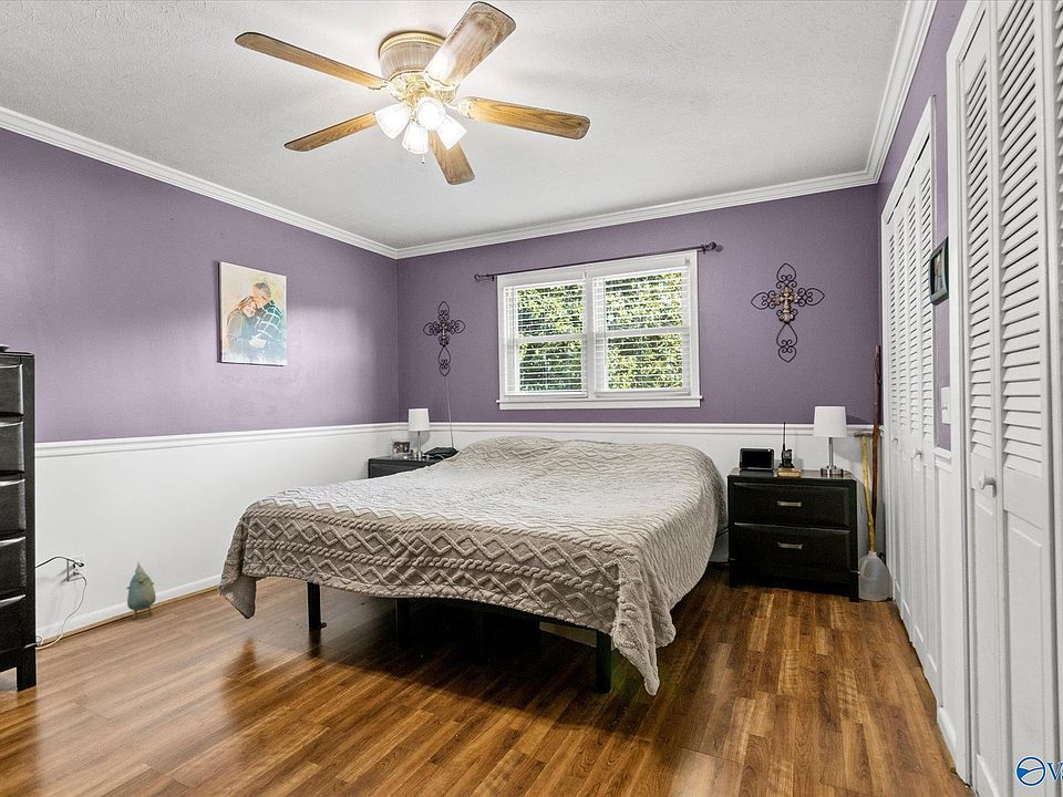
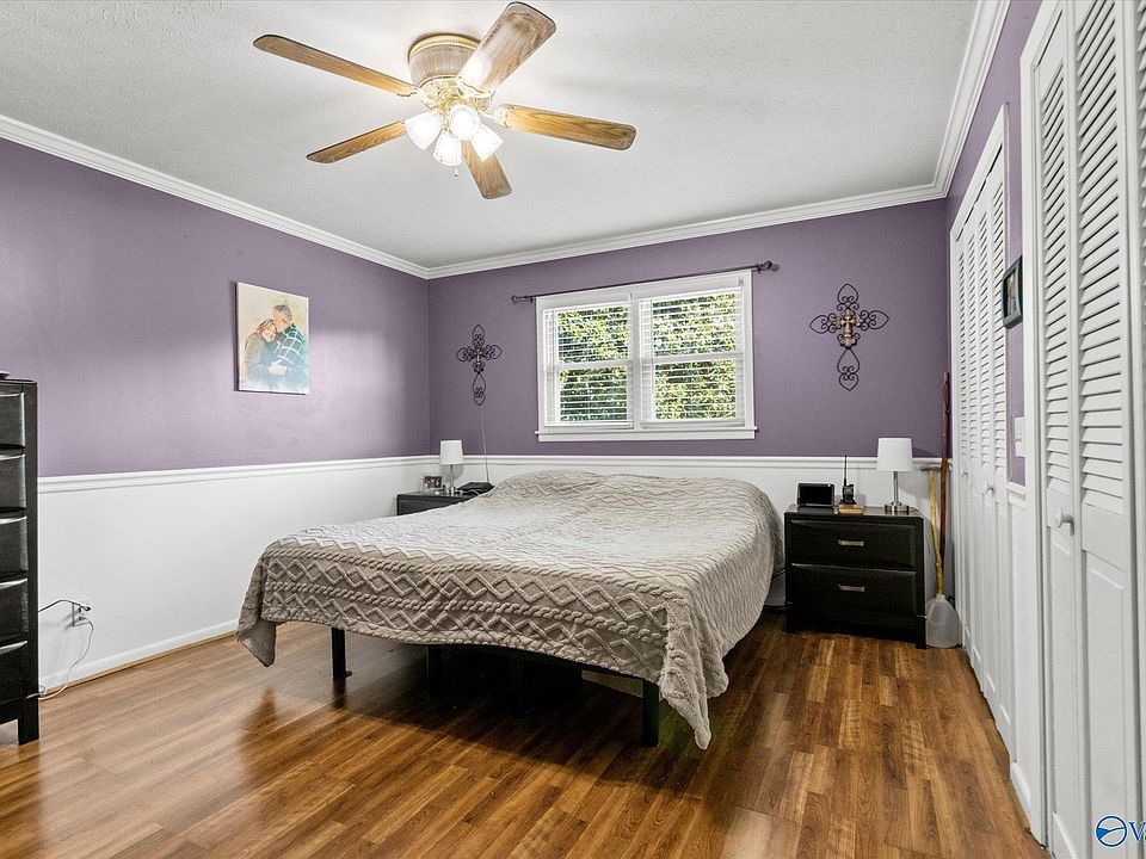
- plush toy (141, 588)
